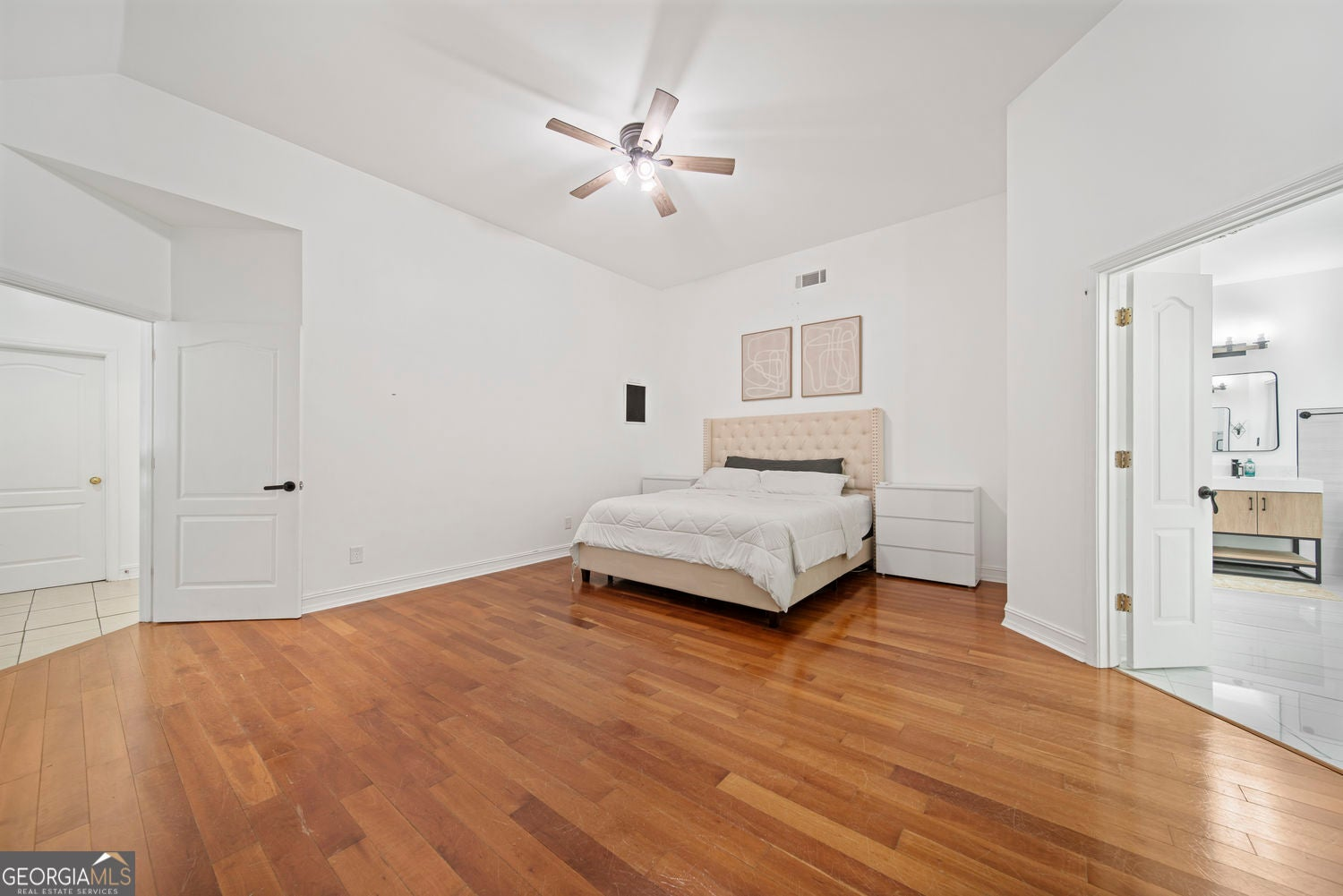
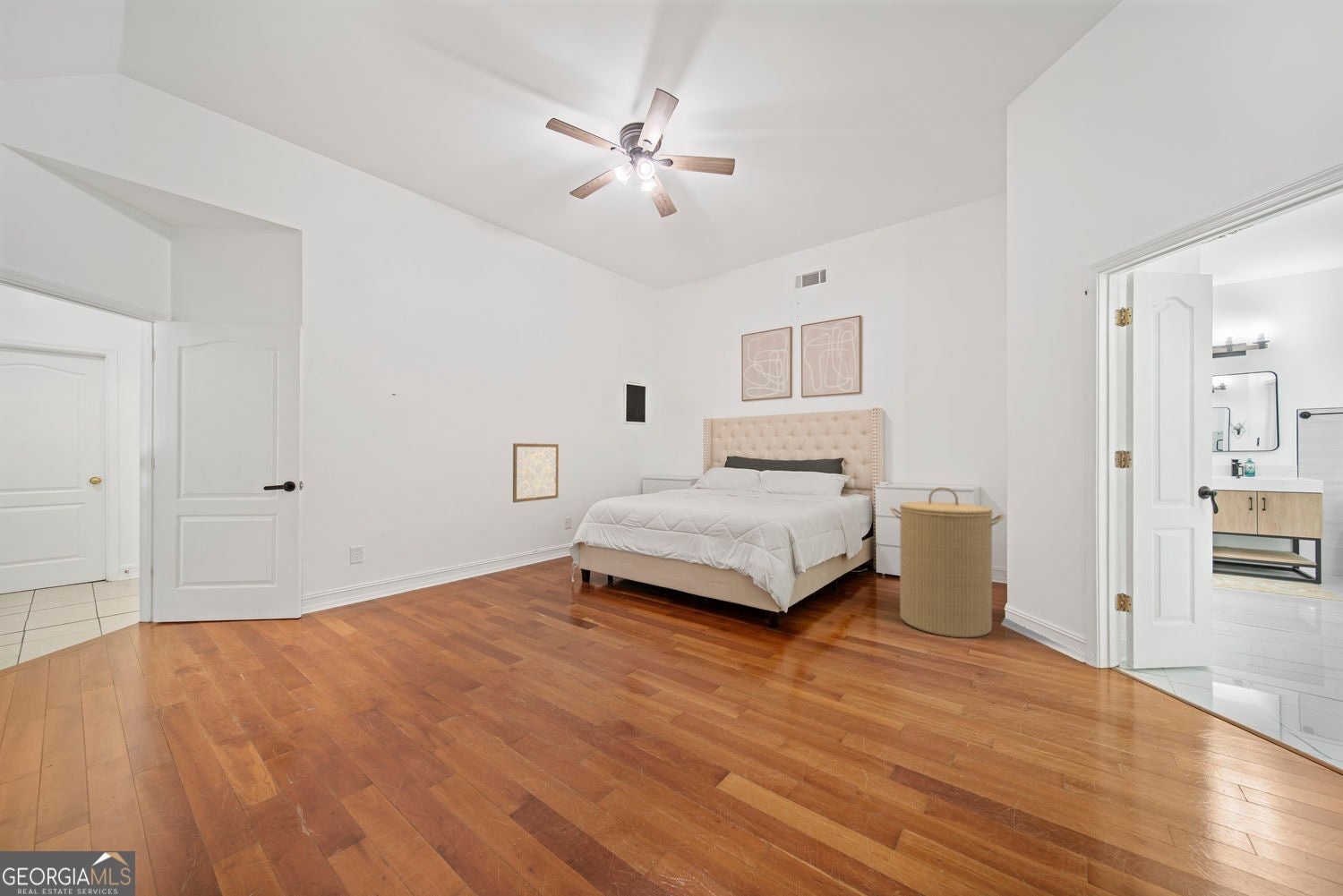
+ laundry hamper (944, 555)
+ wall art (535, 471)
